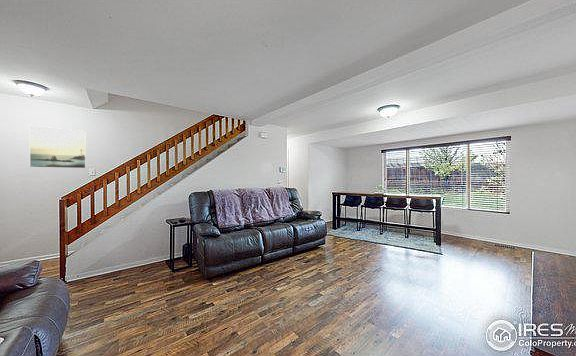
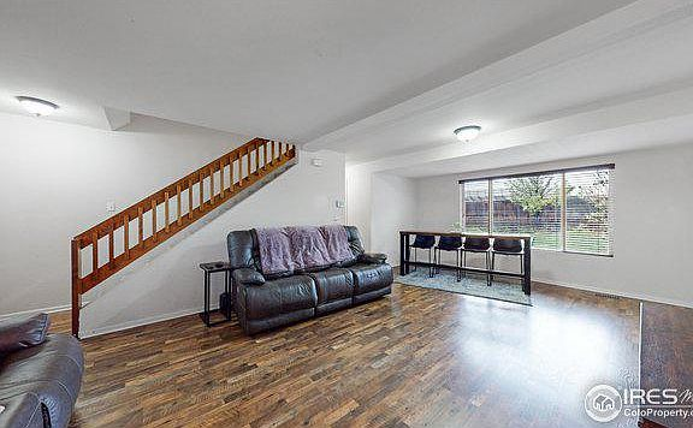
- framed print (59, 148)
